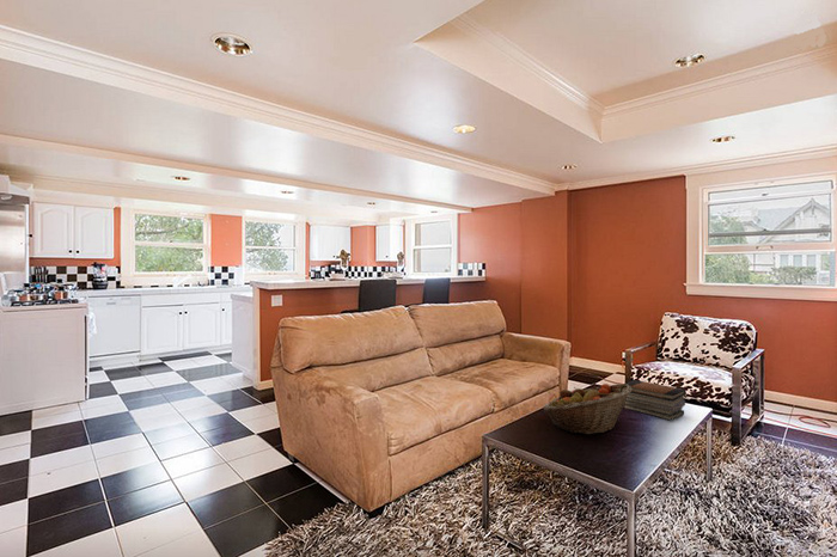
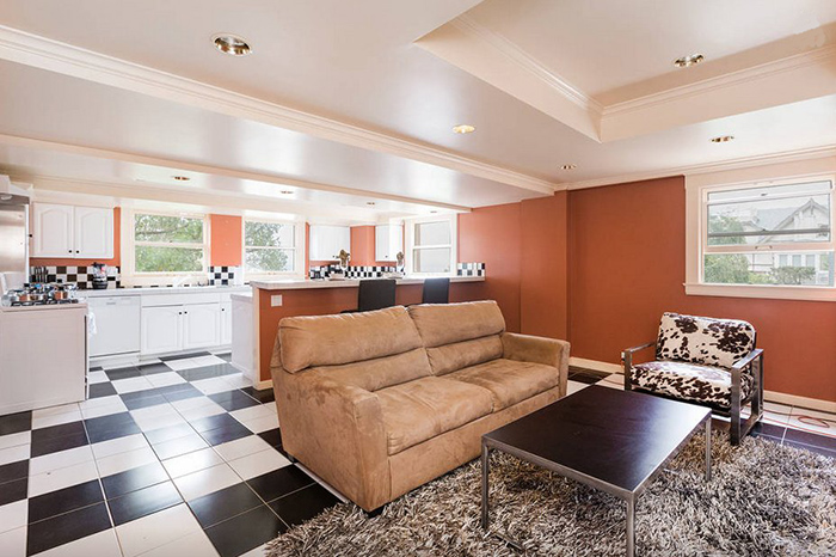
- book stack (653, 399)
- fruit basket (587, 404)
